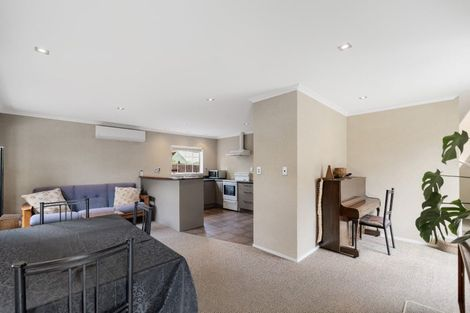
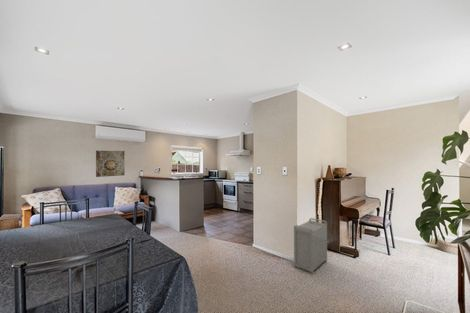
+ wall art (110, 163)
+ storage bin (311, 243)
